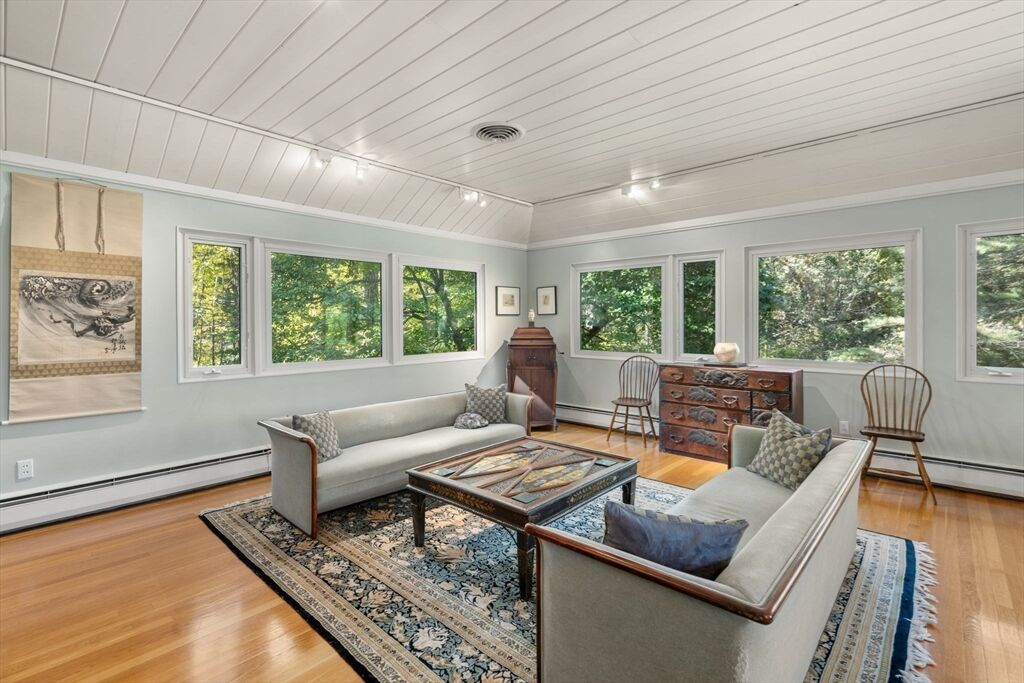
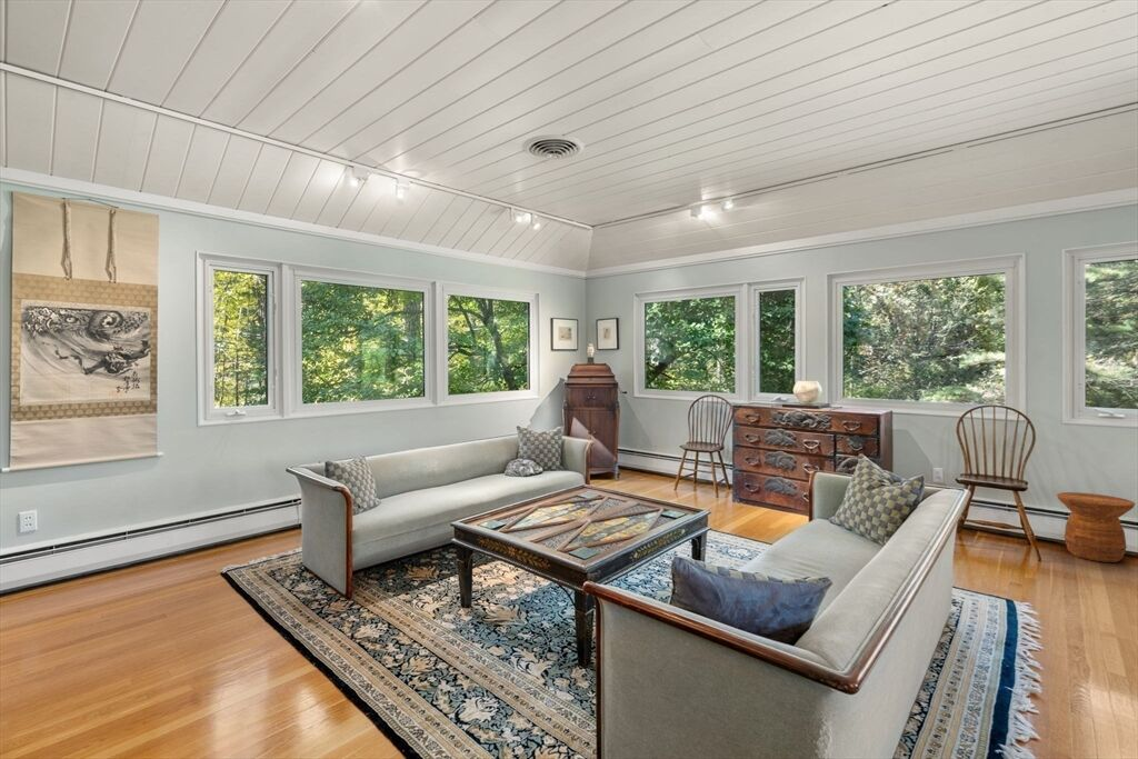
+ side table (1094, 527)
